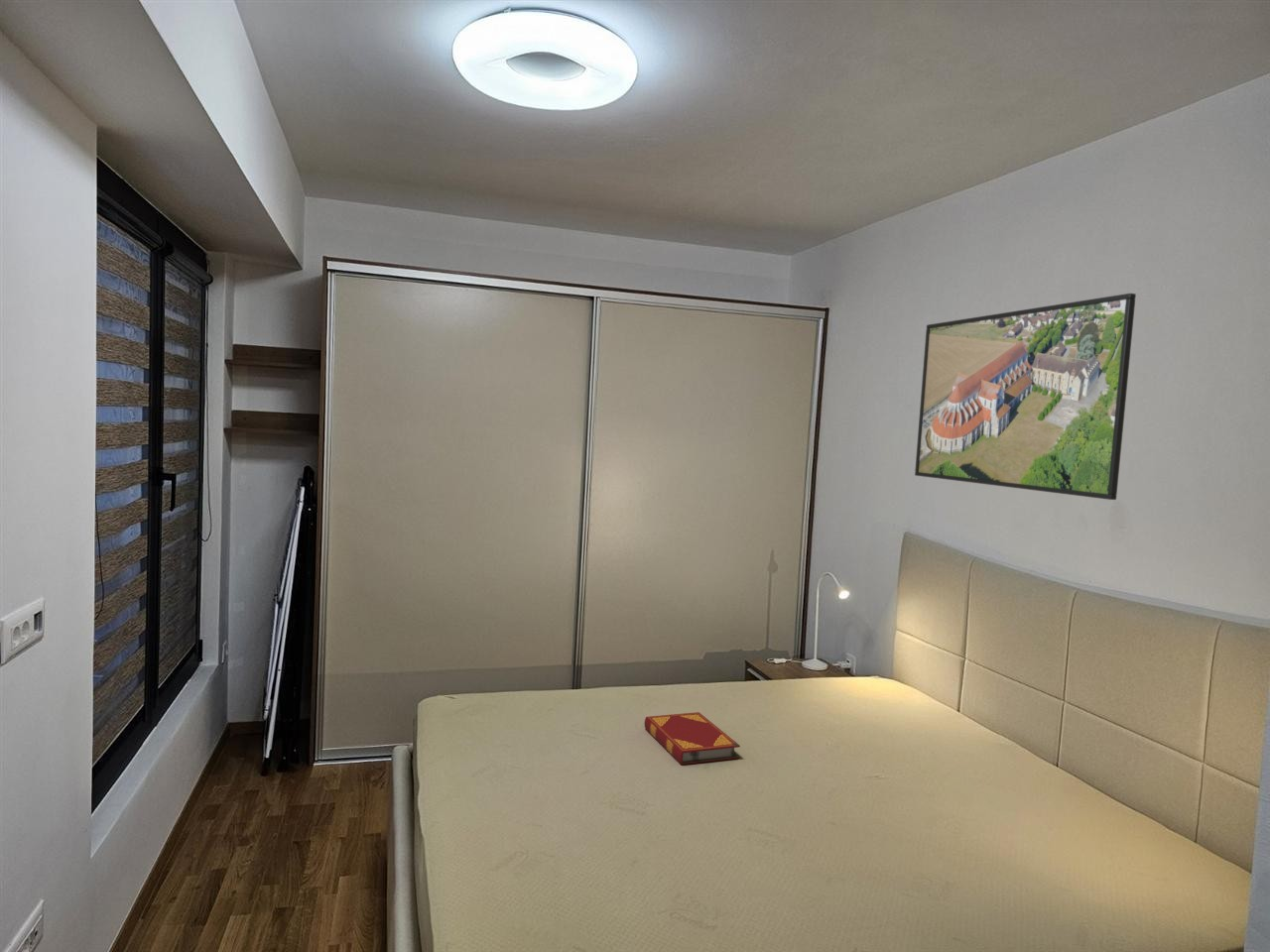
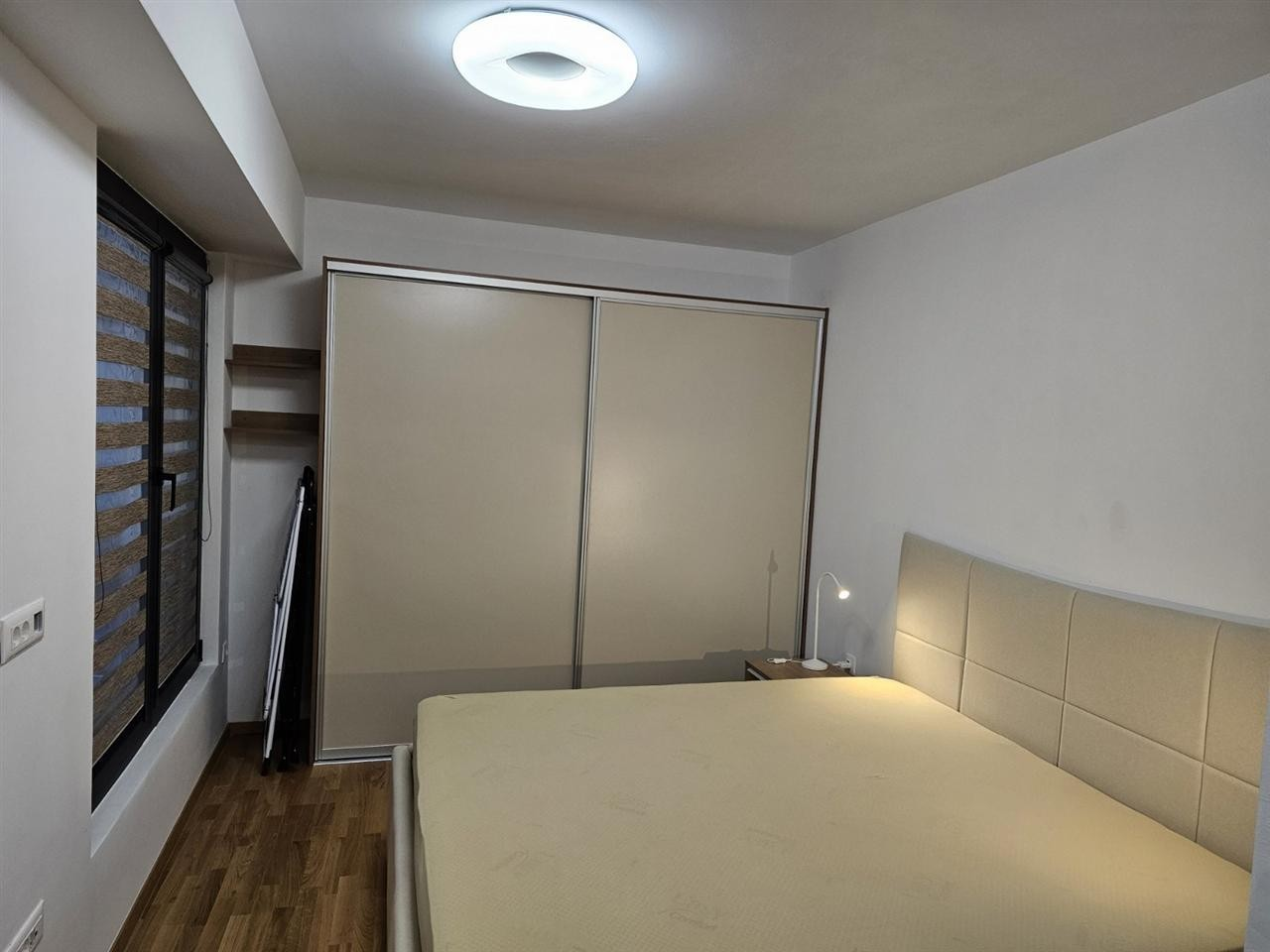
- hardback book (690, 737)
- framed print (1007, 399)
